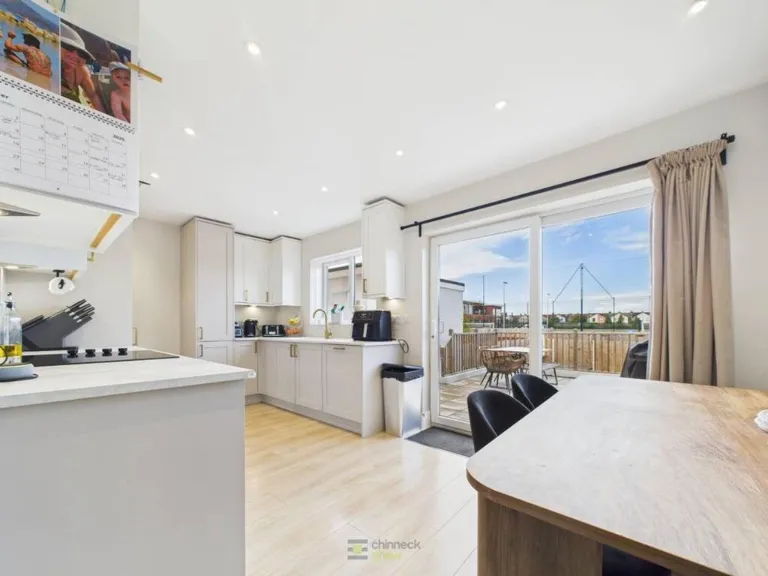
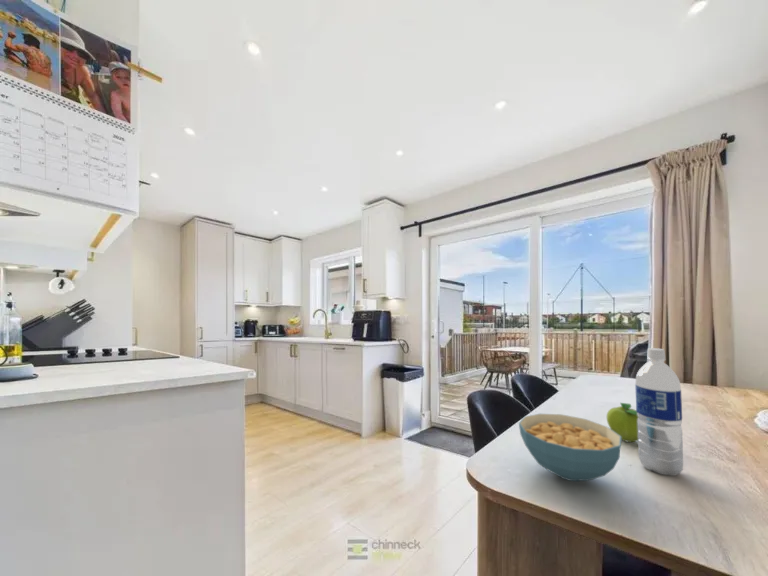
+ water bottle (658, 408)
+ fruit (625, 422)
+ cereal bowl (567, 451)
